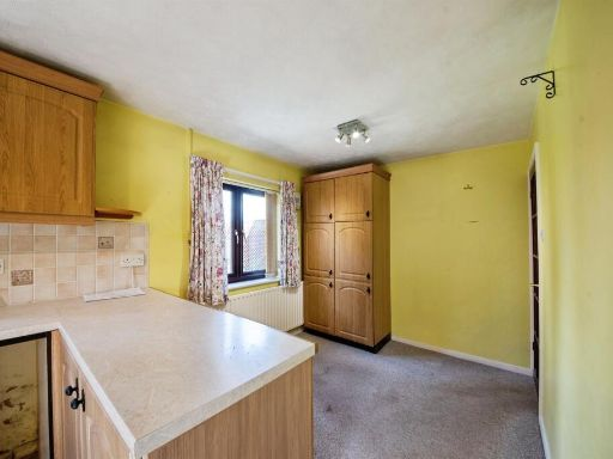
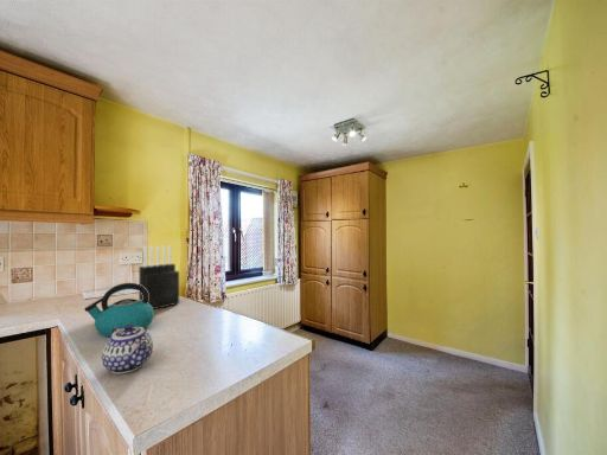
+ knife block (160, 275)
+ kettle (121, 307)
+ teapot (128, 345)
